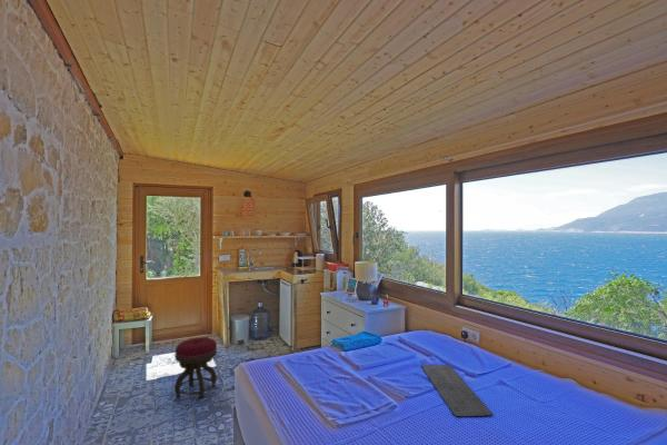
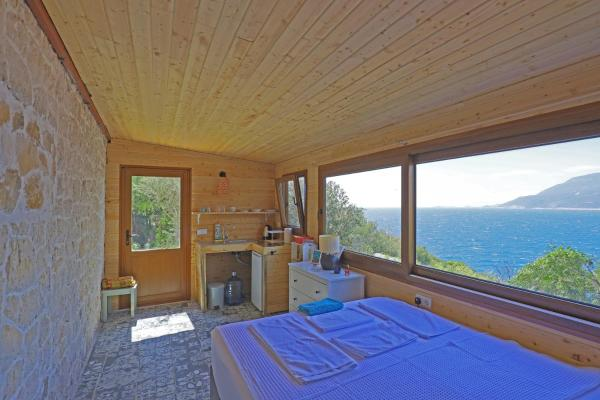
- bath mat (451, 386)
- stool (196, 366)
